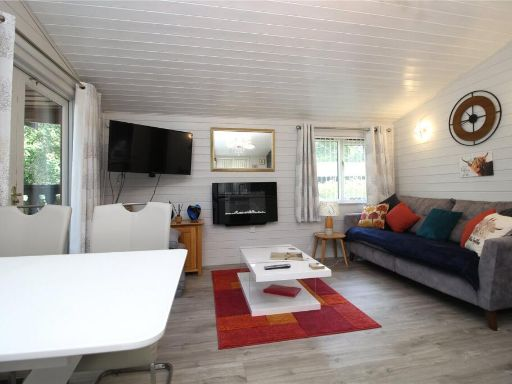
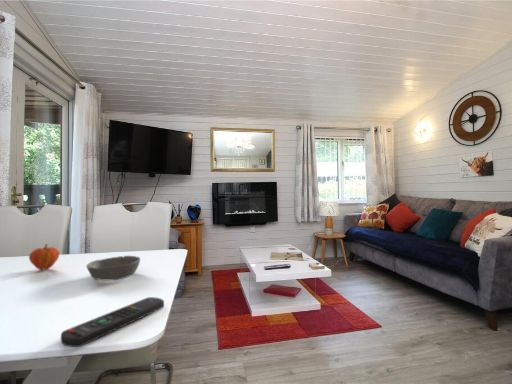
+ fruit (44, 256)
+ remote control (119, 317)
+ bowl (114, 268)
